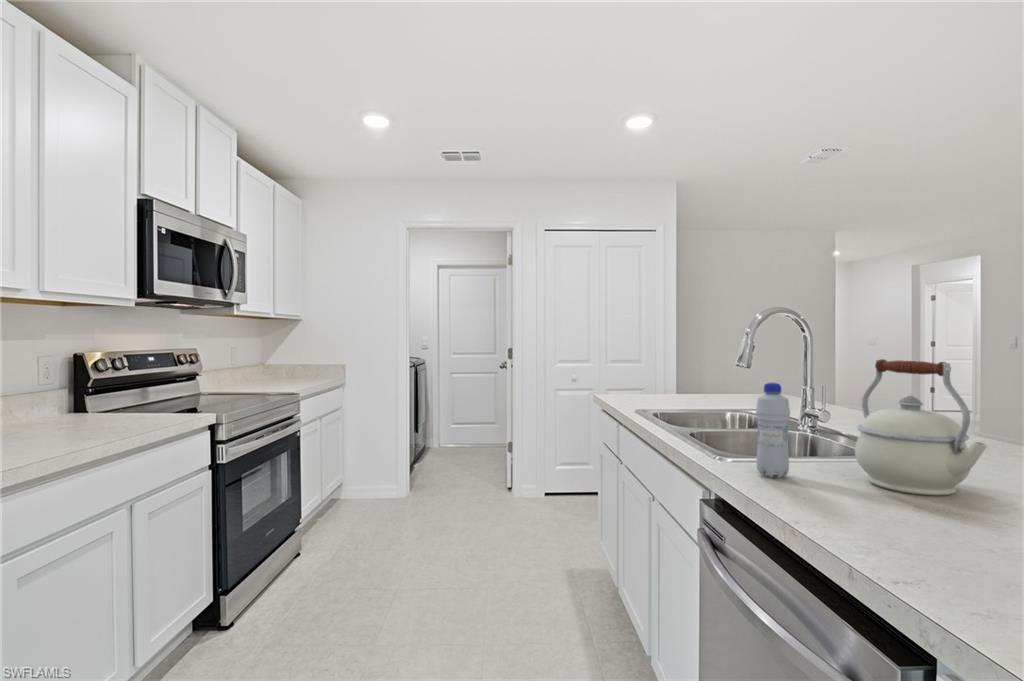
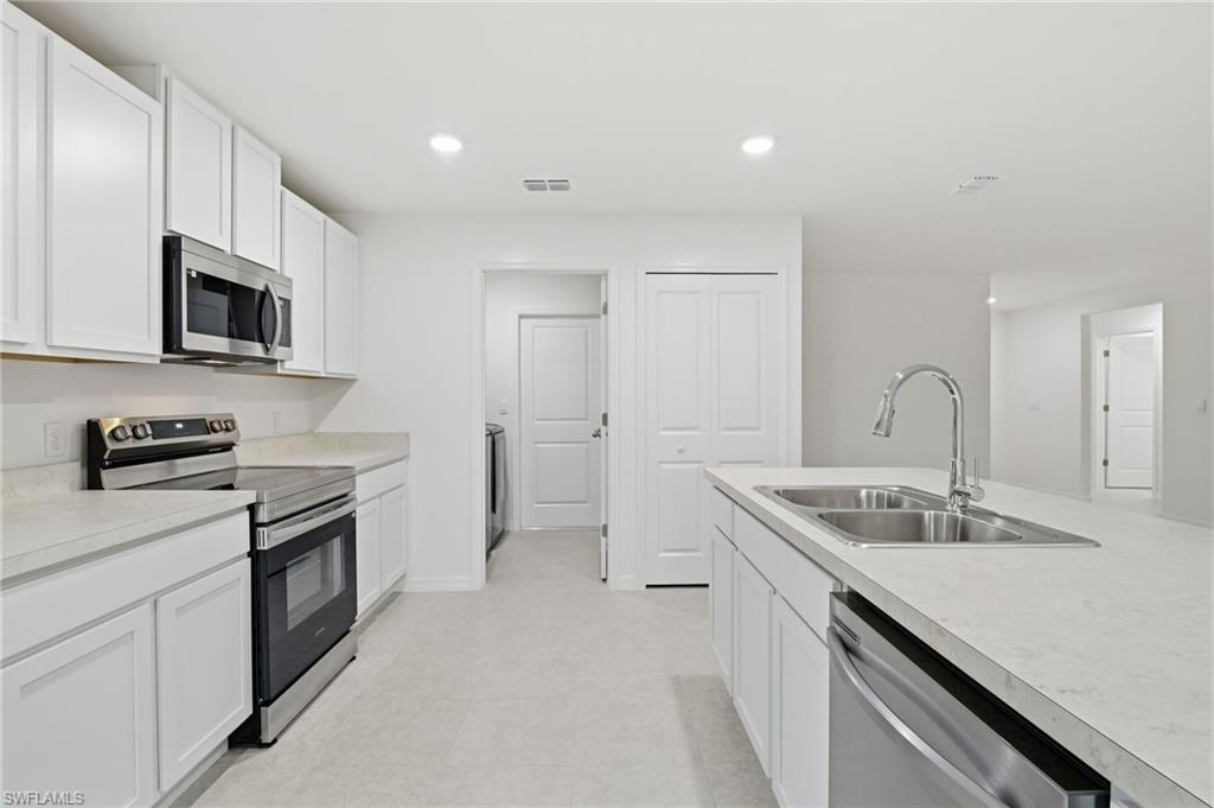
- kettle (917, 424)
- bottle (772, 428)
